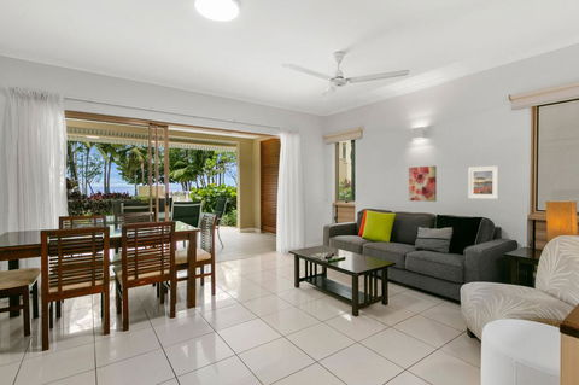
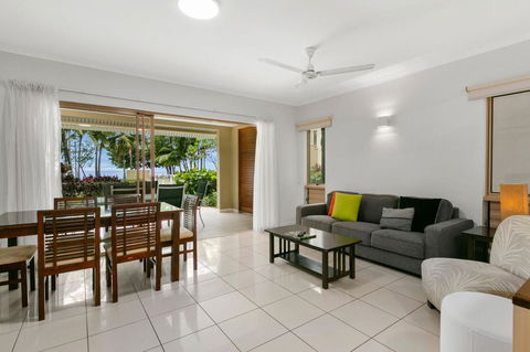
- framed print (482, 182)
- wall art (421, 183)
